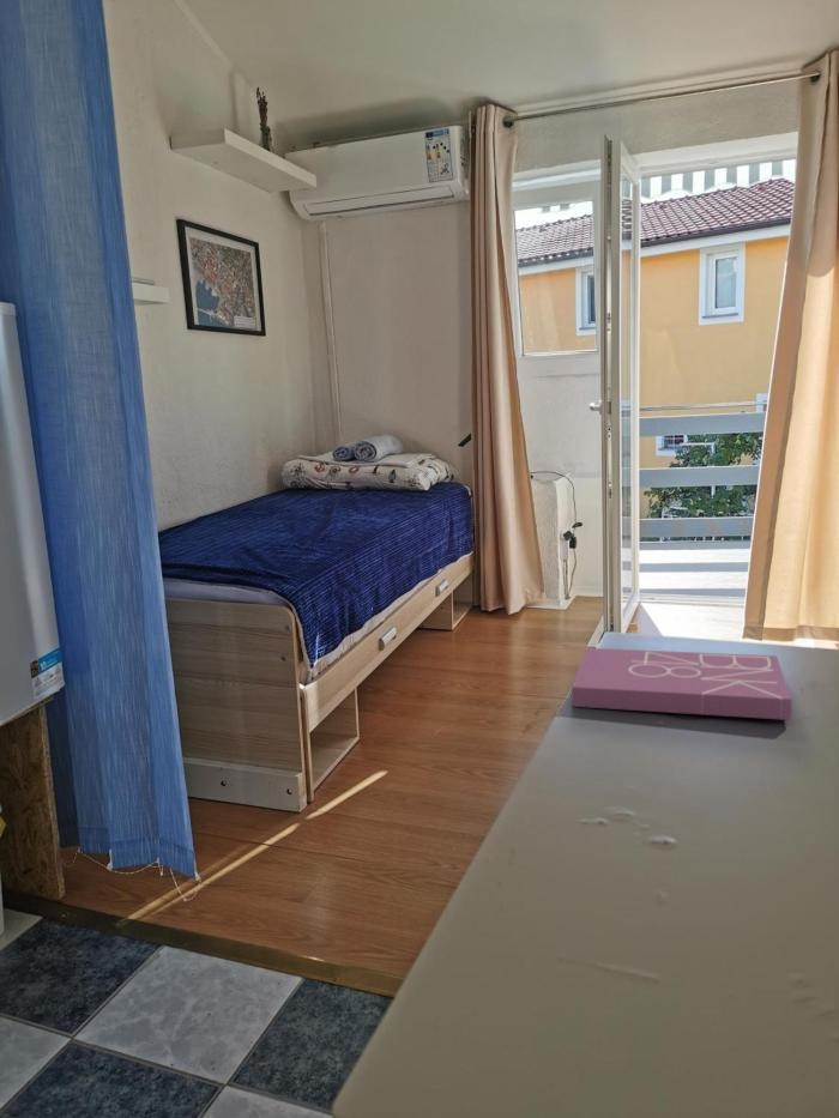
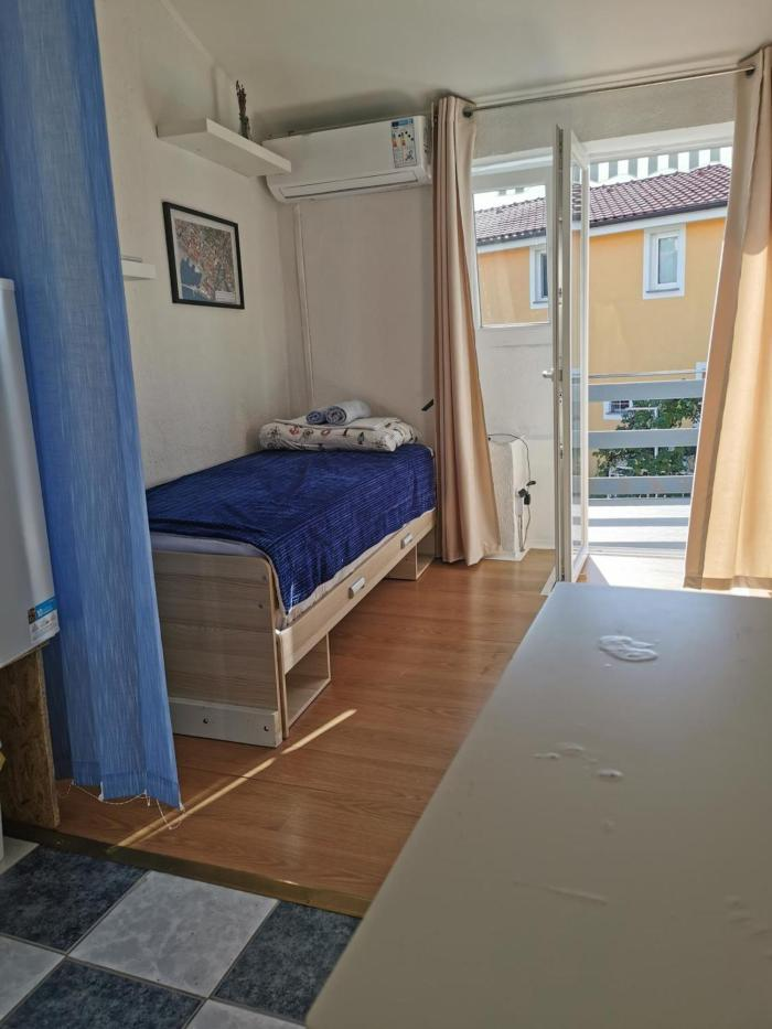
- book (677, 679)
